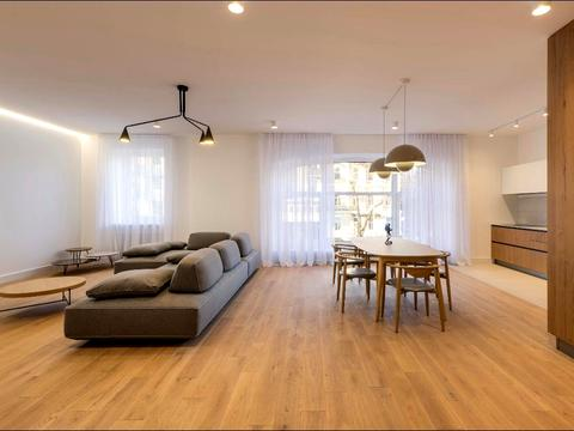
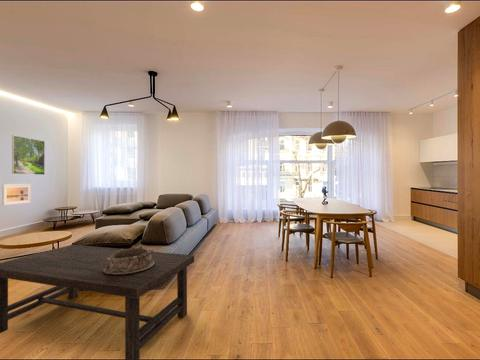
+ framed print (29, 156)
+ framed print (17, 194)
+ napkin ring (130, 259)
+ coffee table (96, 291)
